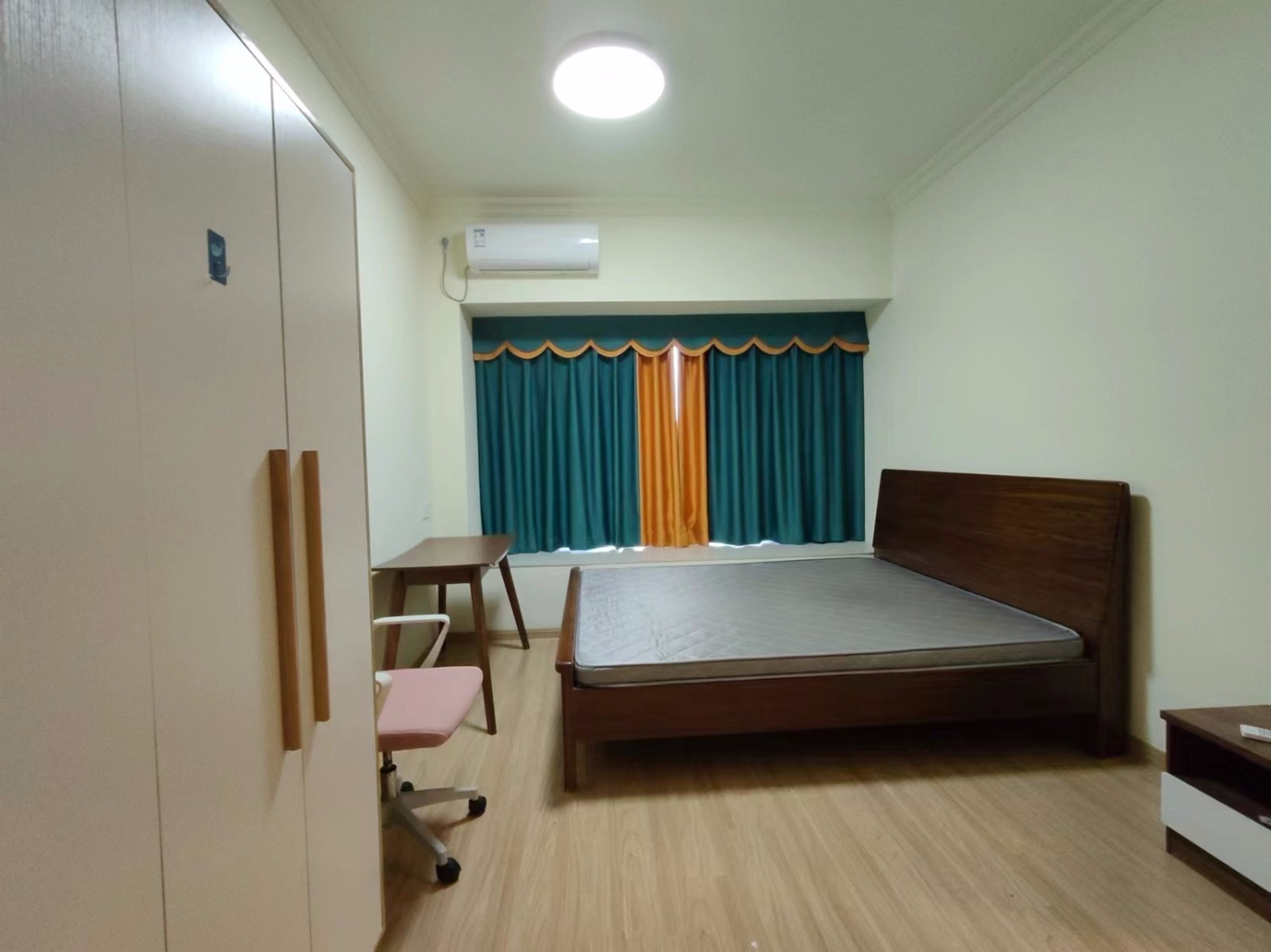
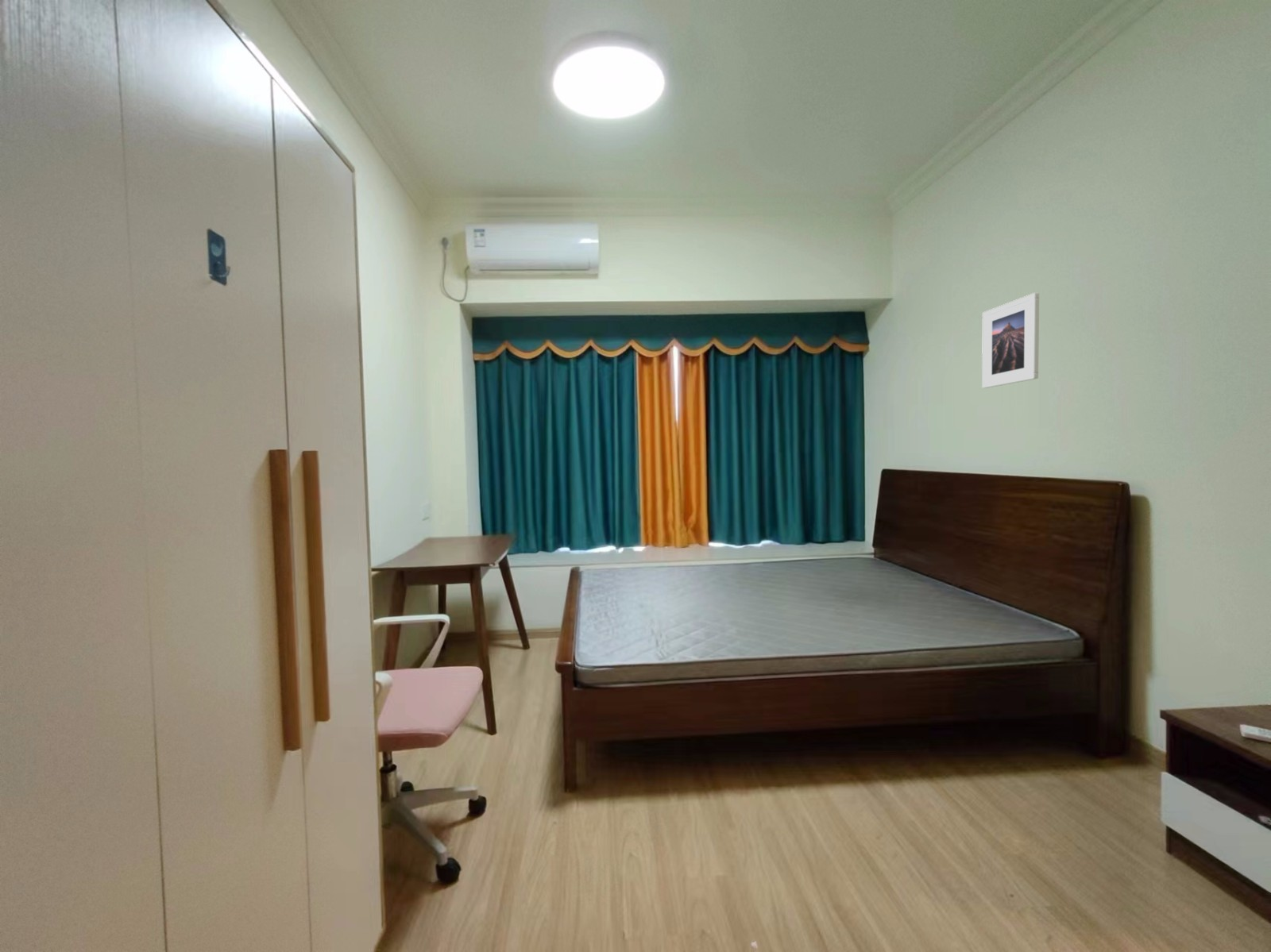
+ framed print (1008, 343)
